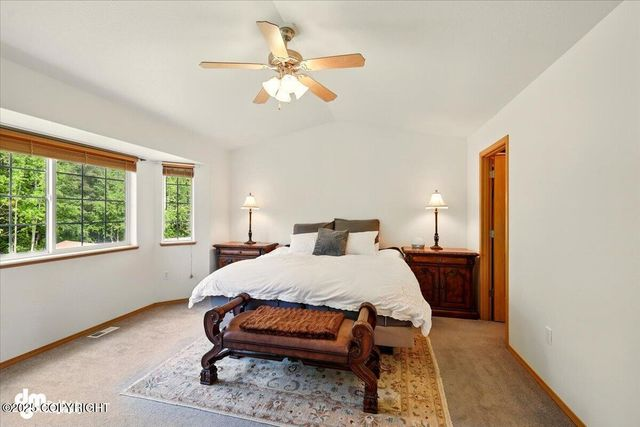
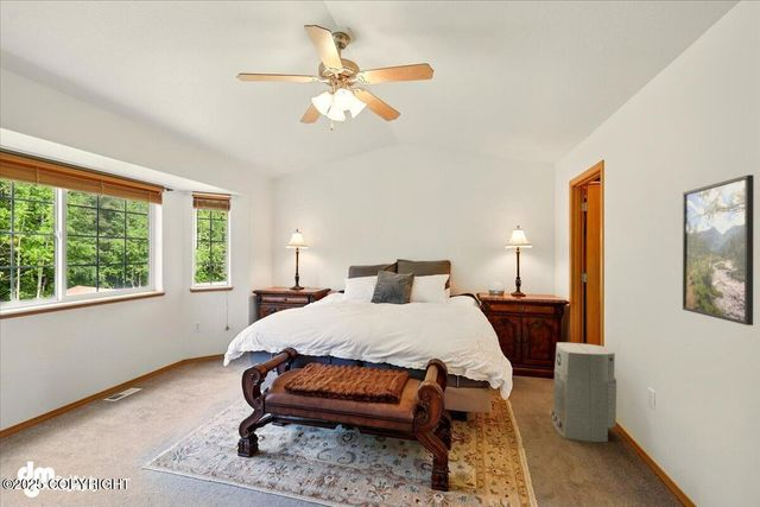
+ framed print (712, 251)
+ air purifier (582, 388)
